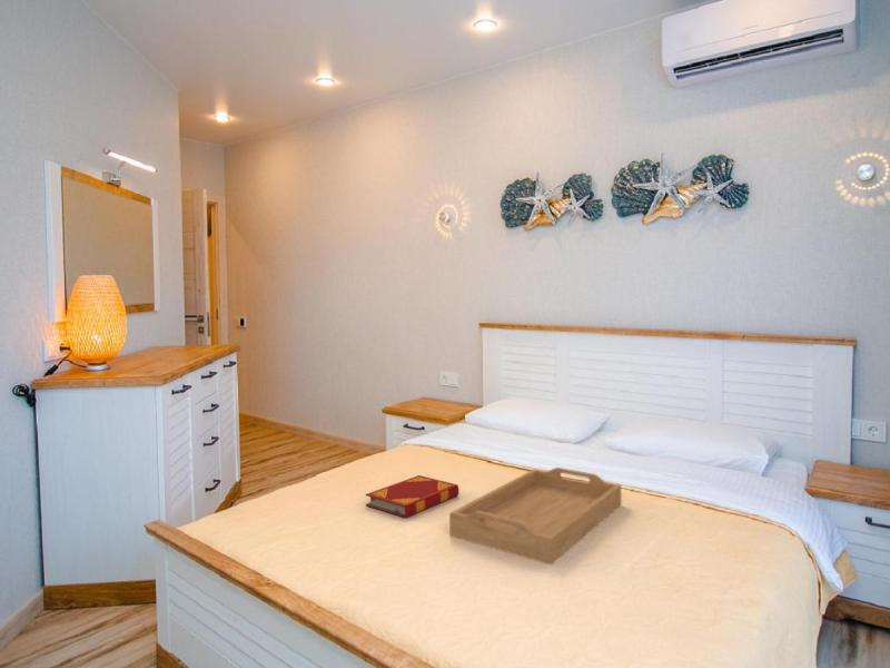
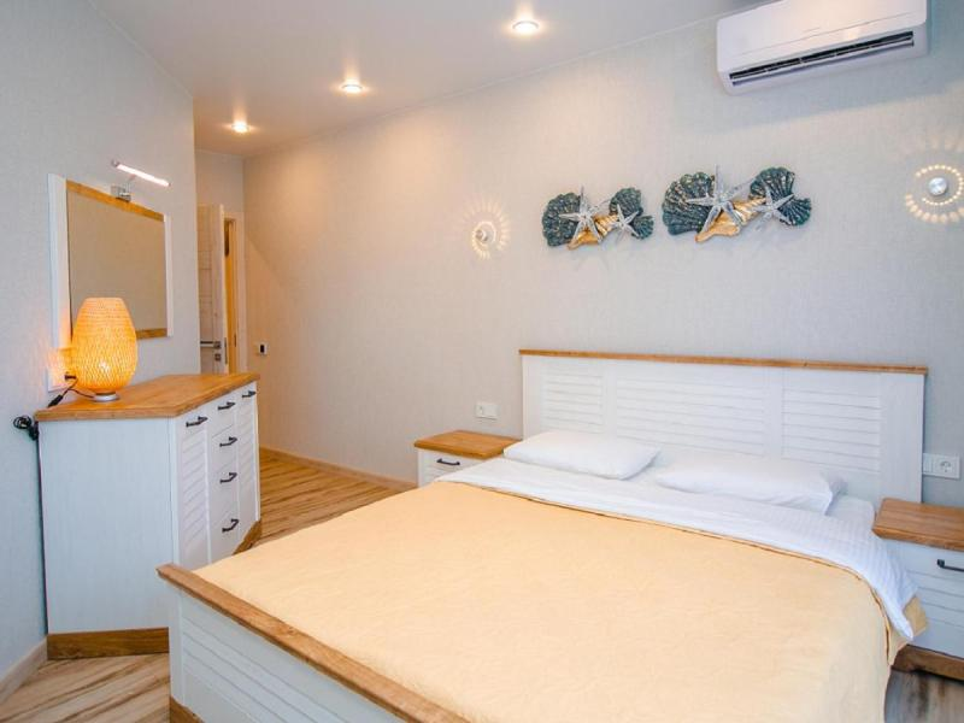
- hardback book (413, 494)
- serving tray (541, 505)
